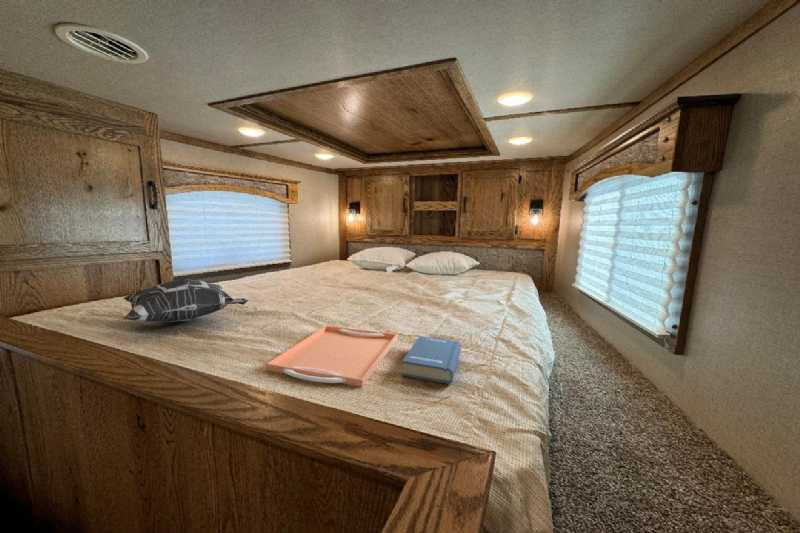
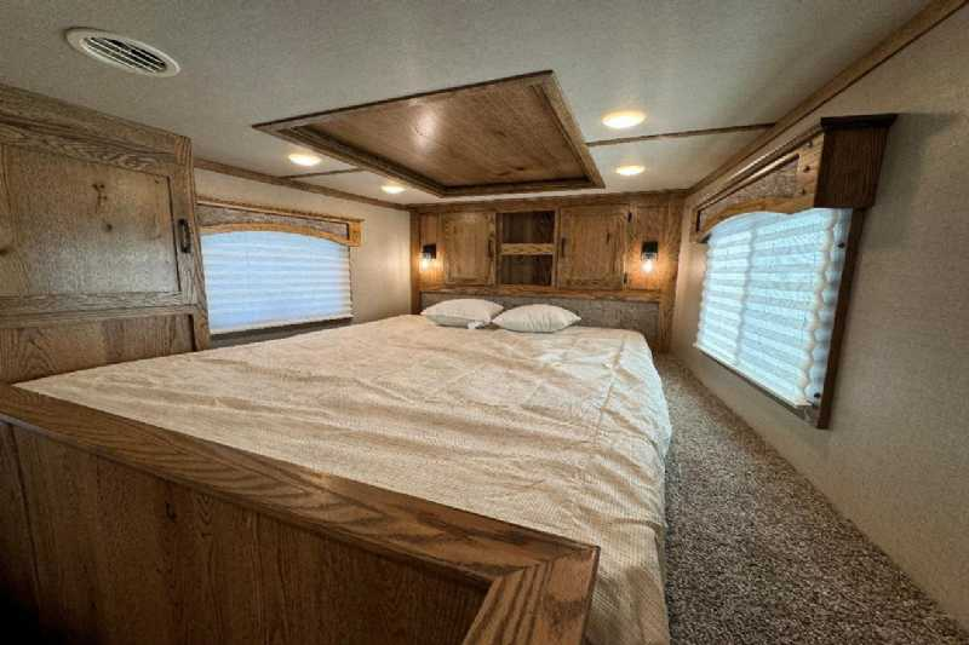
- book (433, 357)
- serving tray (340, 349)
- decorative pillow (185, 299)
